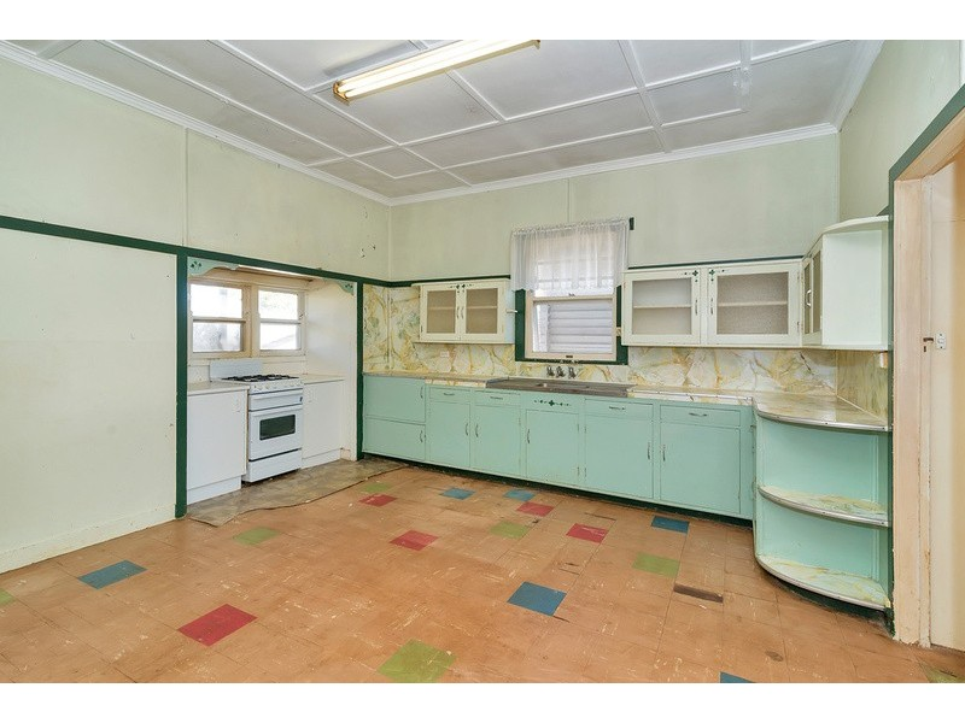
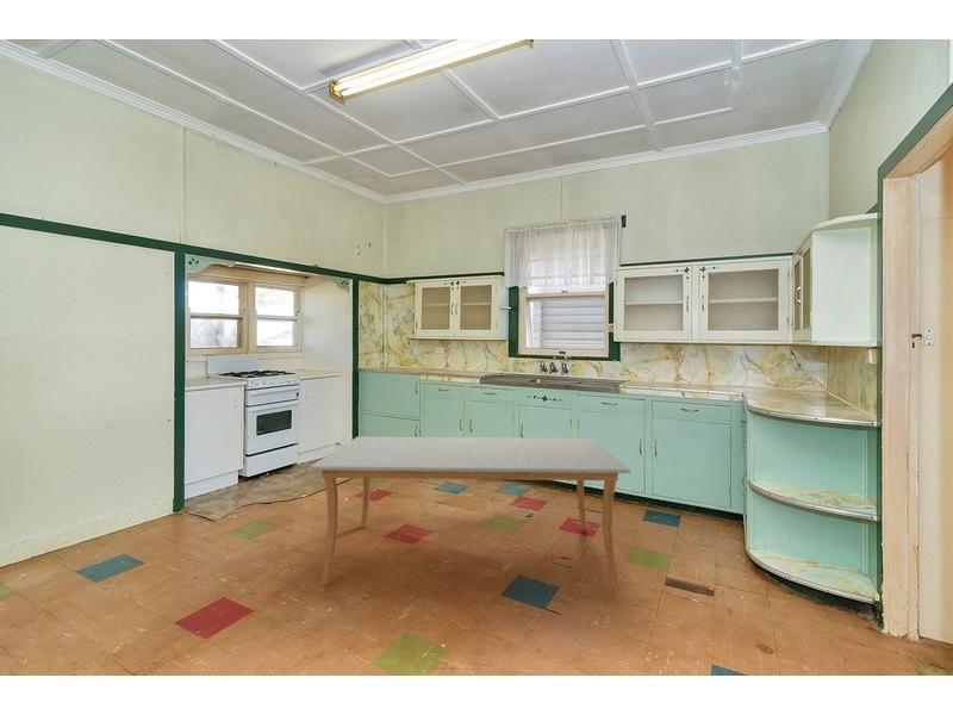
+ dining table (471, 478)
